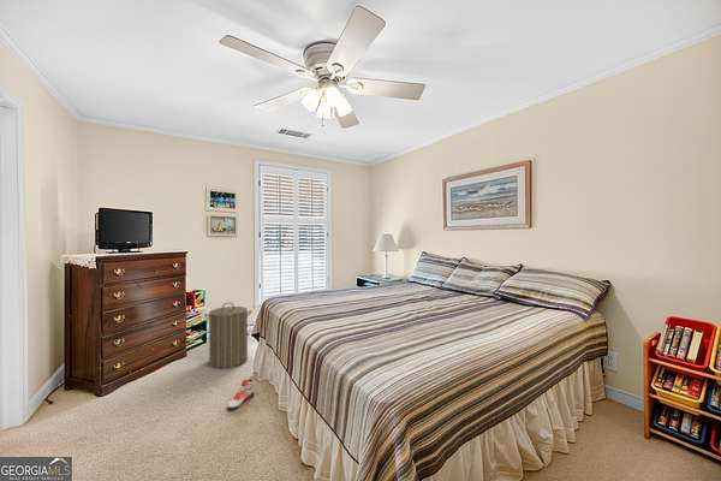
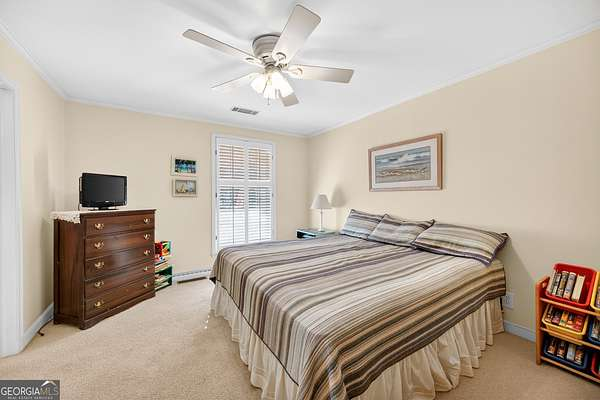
- sneaker (240, 392)
- laundry hamper (228, 331)
